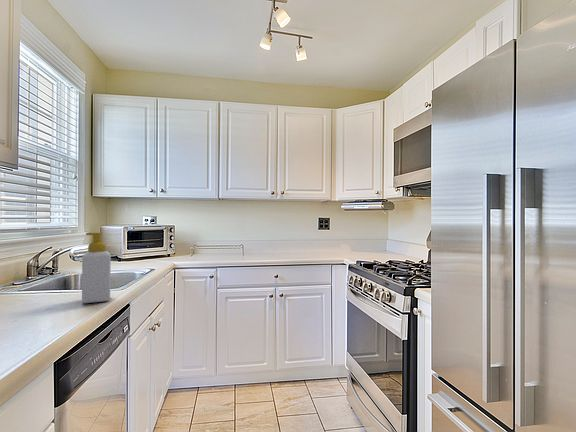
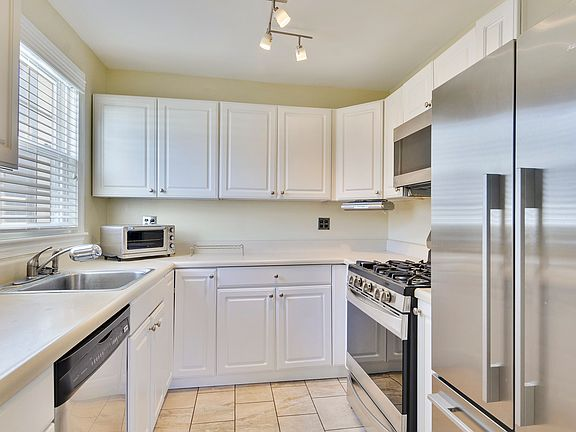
- soap bottle (96, 266)
